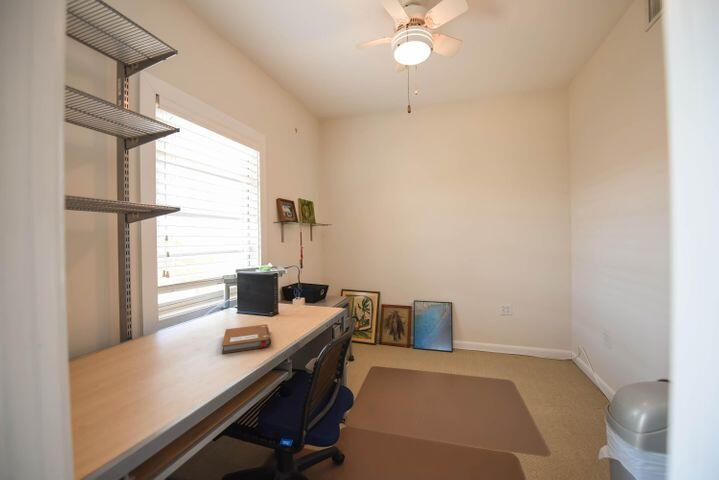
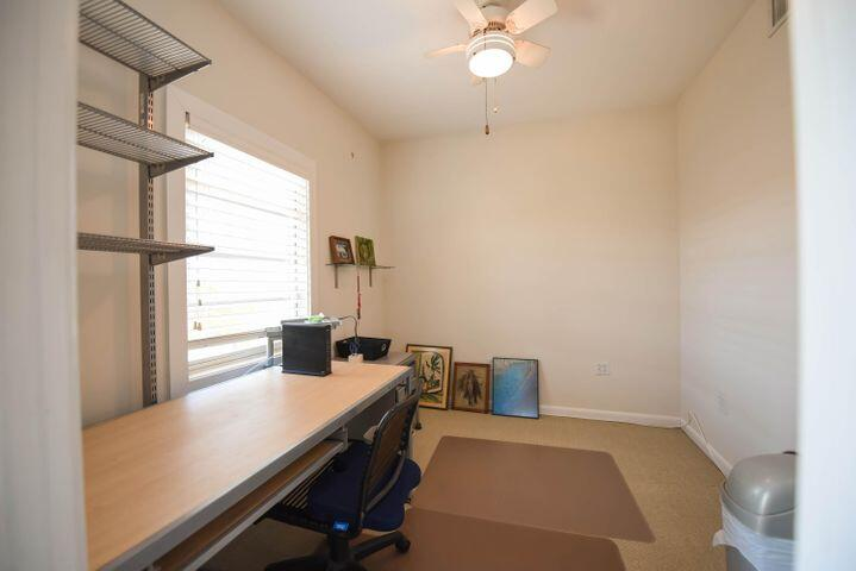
- notebook (247, 337)
